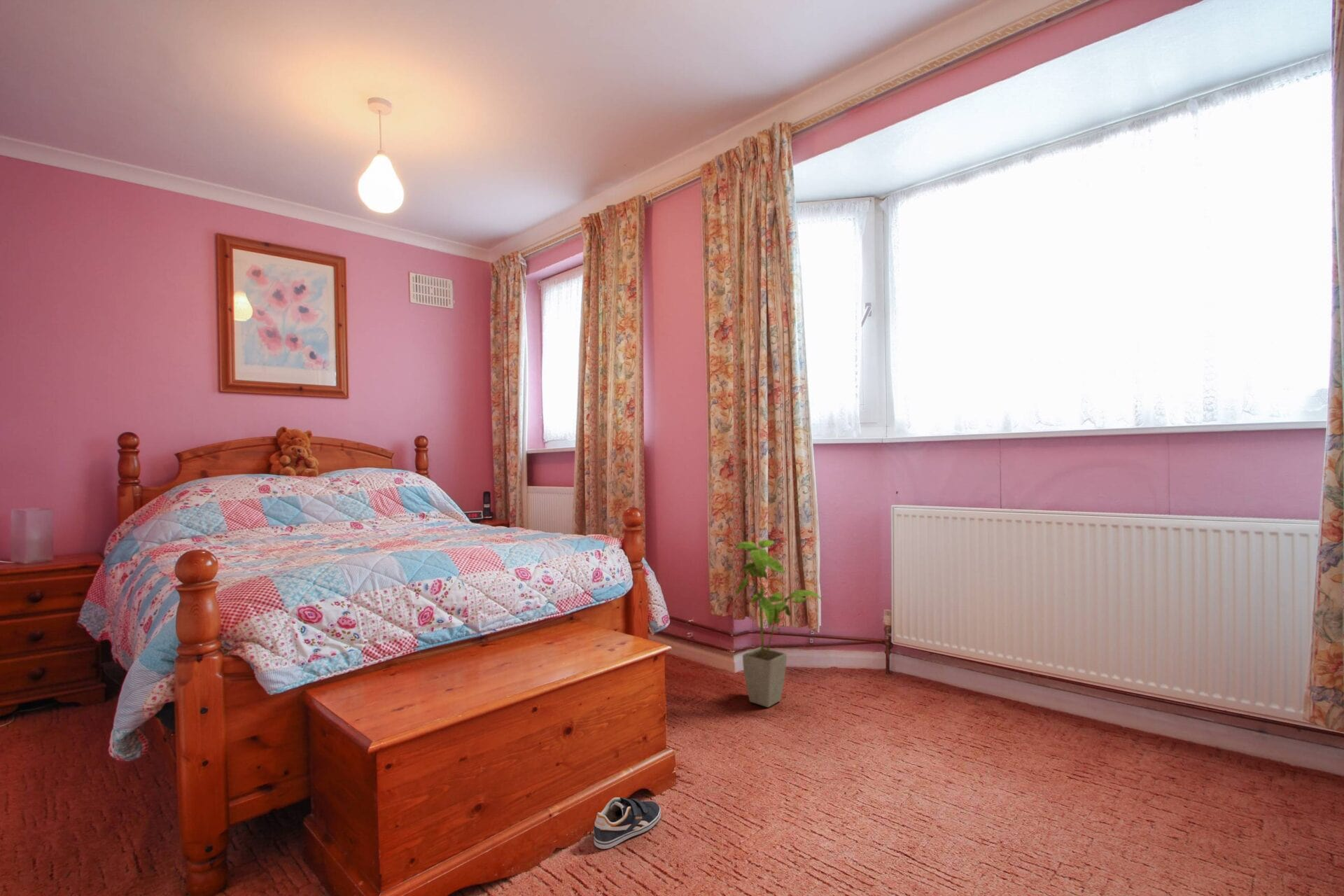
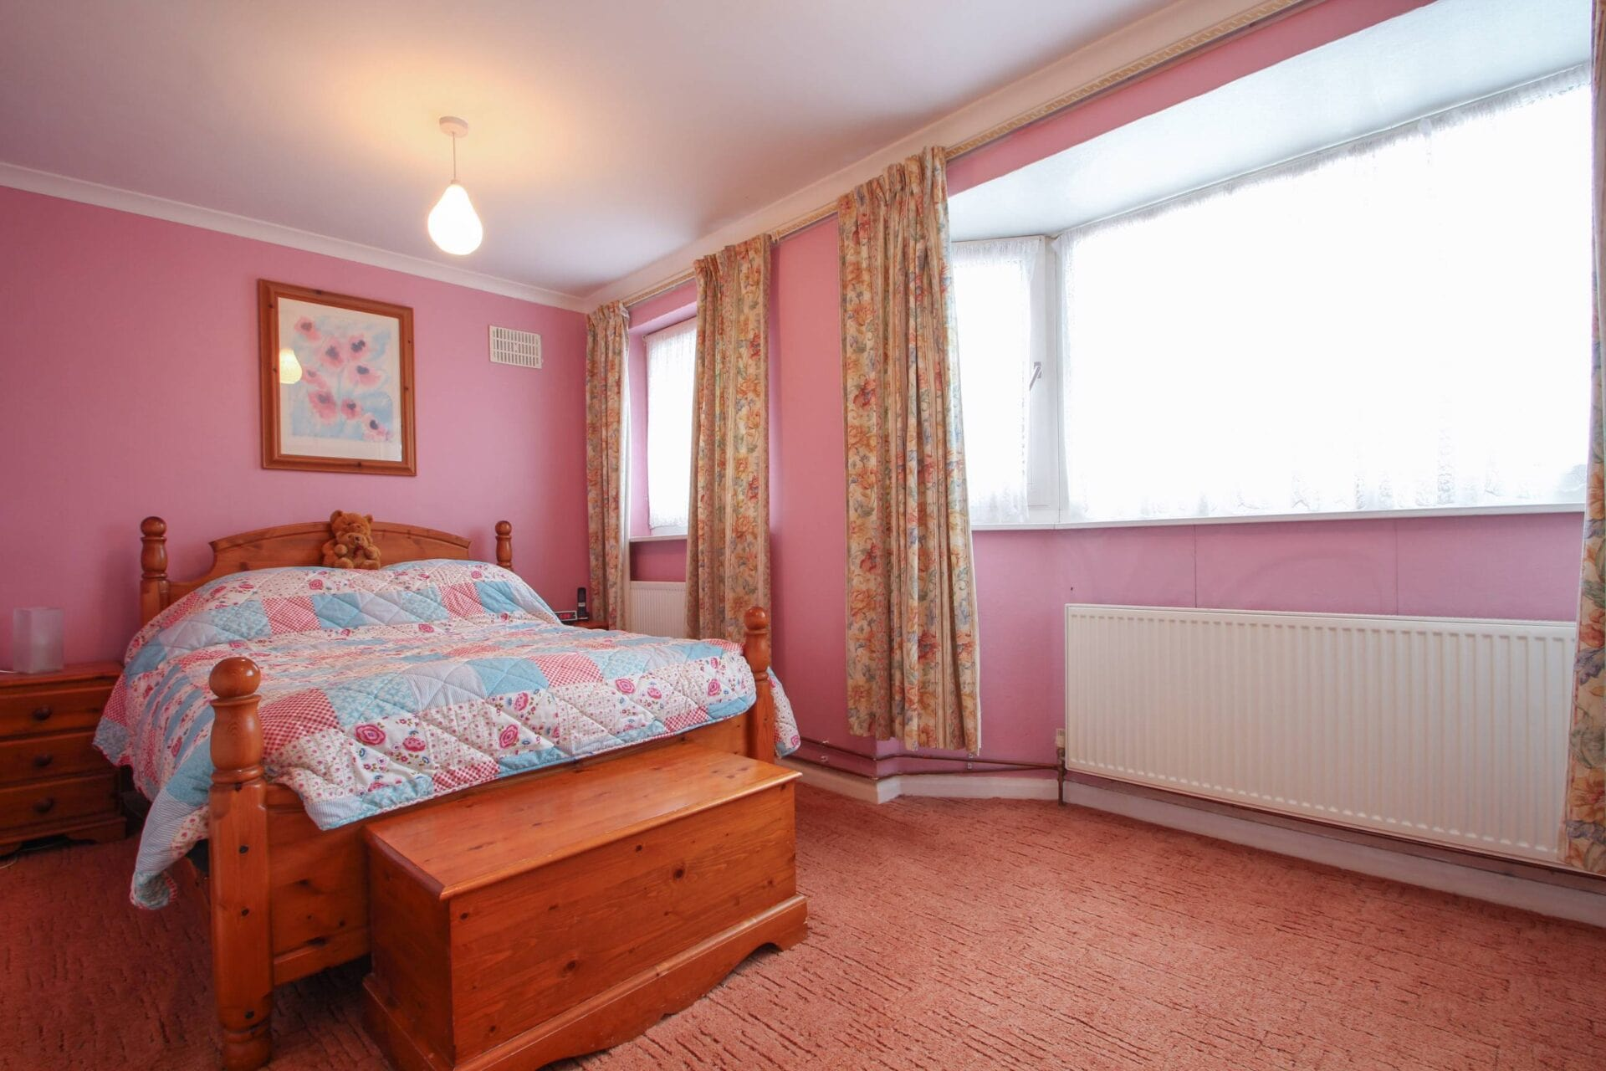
- sneaker (629, 813)
- house plant (770, 623)
